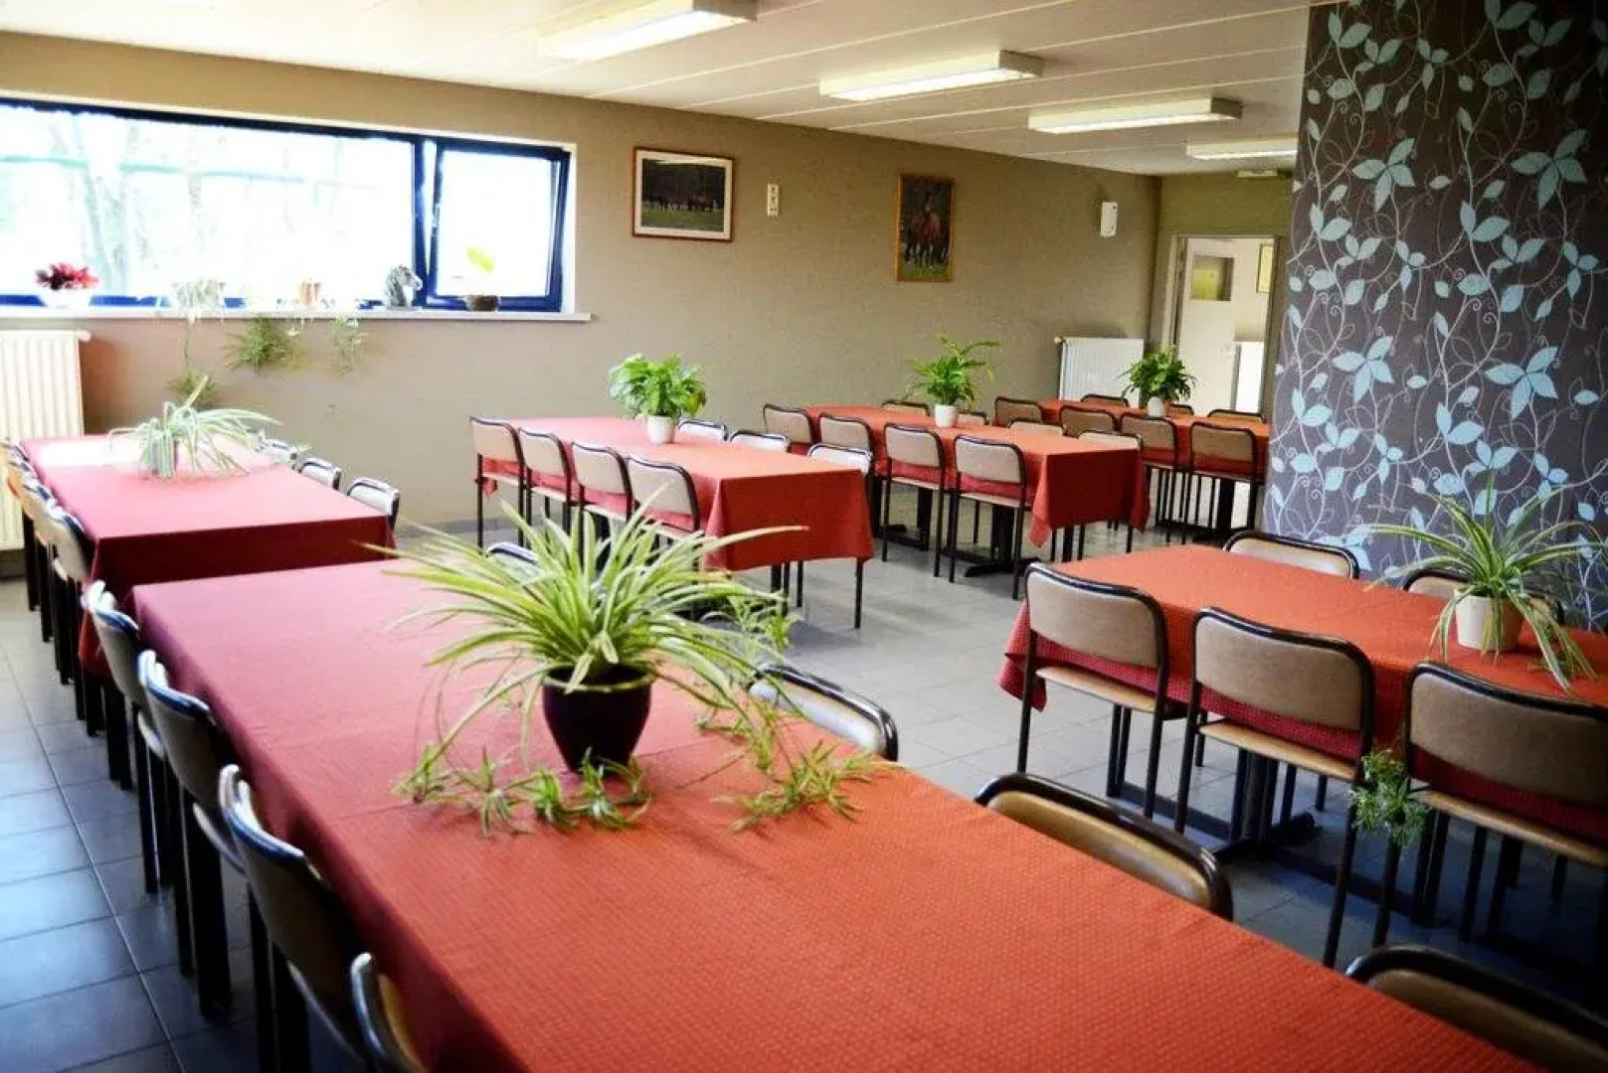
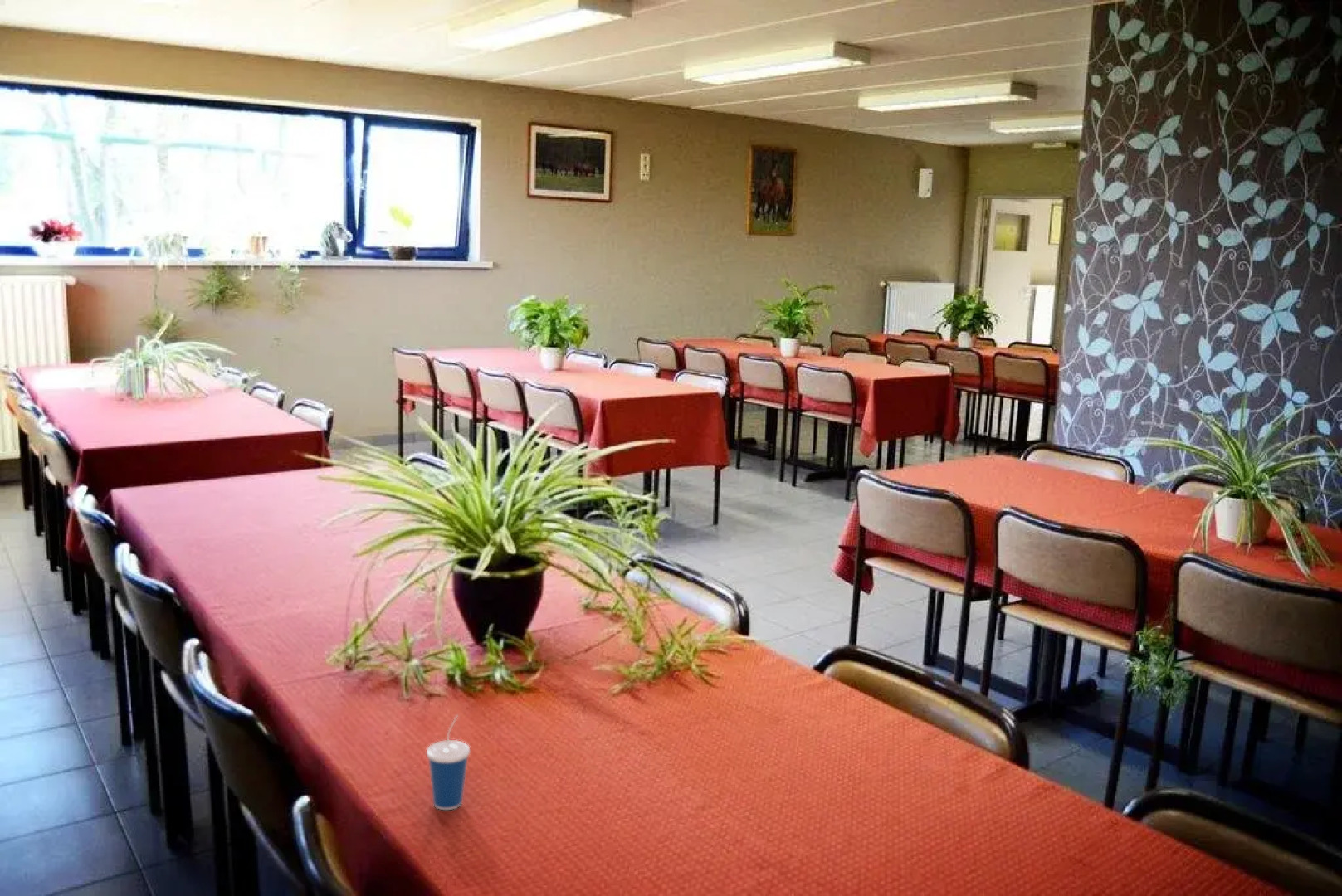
+ cup (448, 761)
